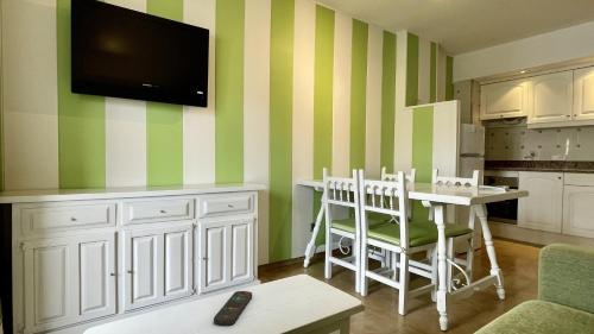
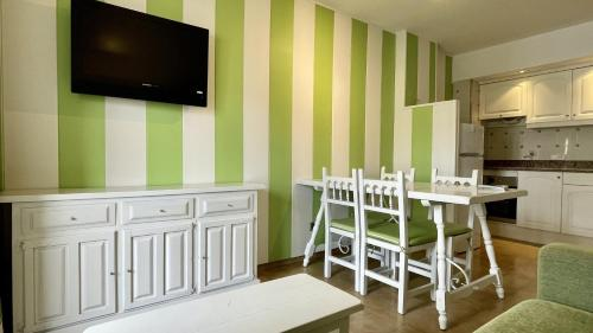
- remote control (234, 305)
